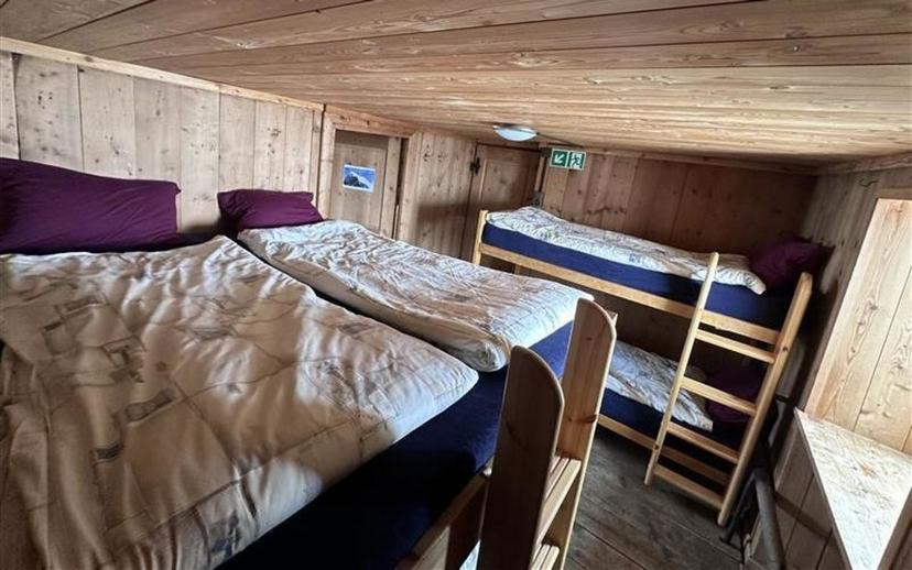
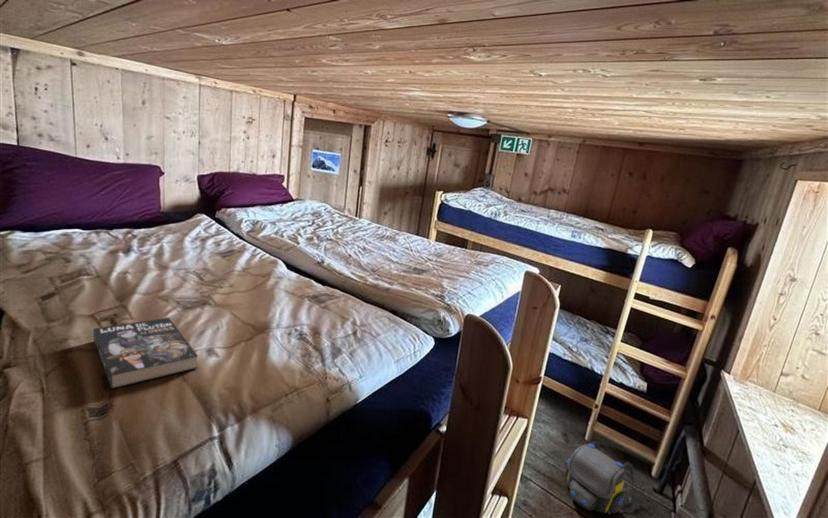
+ shoulder bag (598, 474)
+ book (144, 348)
